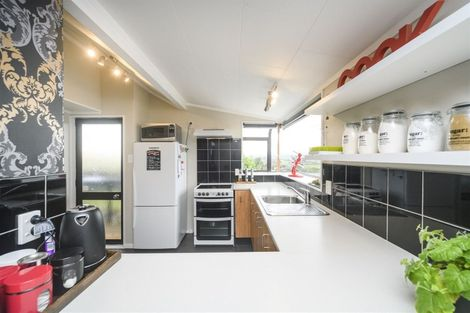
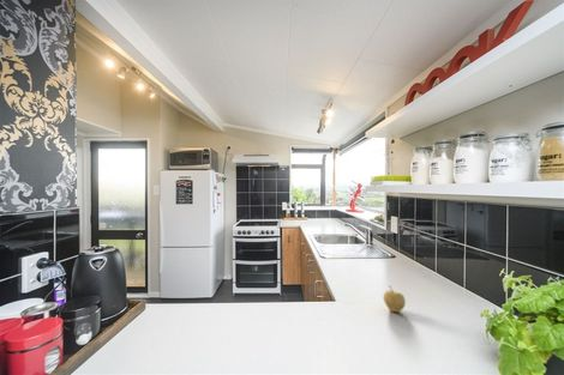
+ fruit (394, 298)
